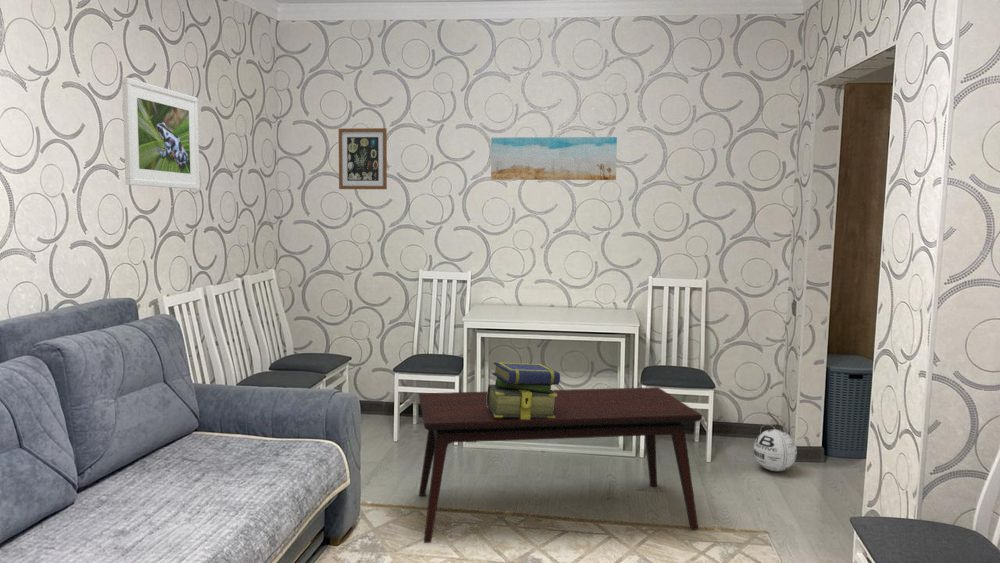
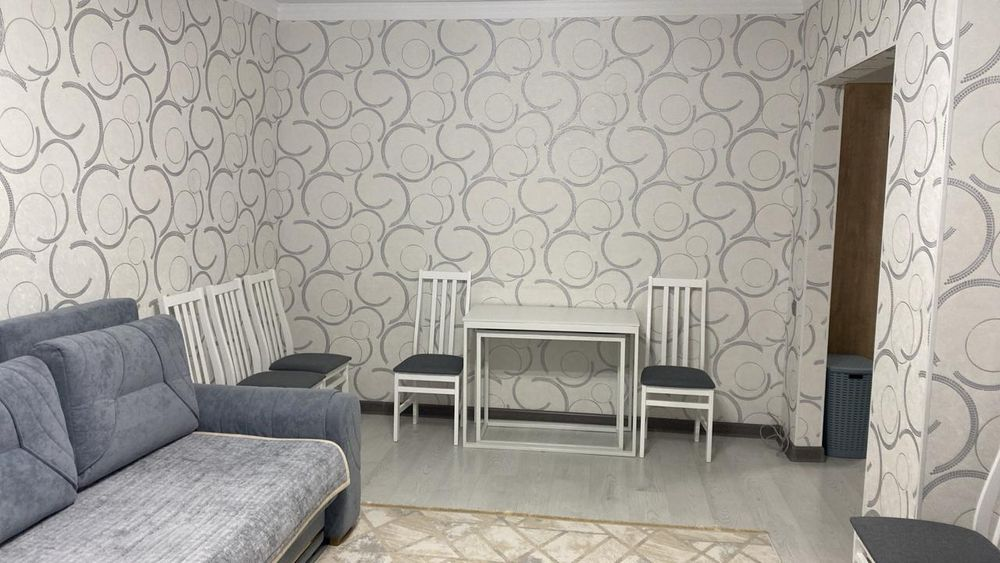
- ball (775, 450)
- coffee table (552, 438)
- stack of books (523, 388)
- wall art (553, 158)
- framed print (164, 138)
- wall art (362, 158)
